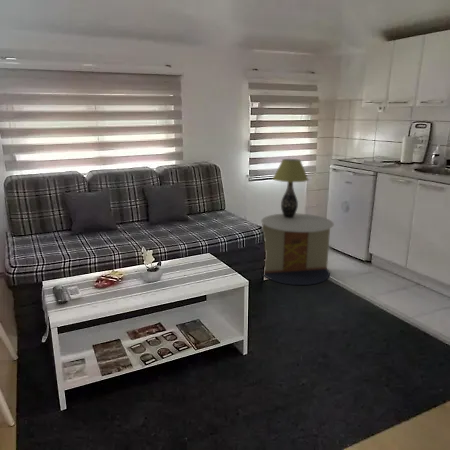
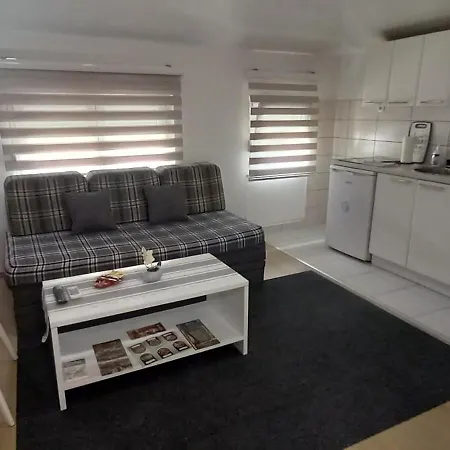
- side table (295, 246)
- table lamp (290, 188)
